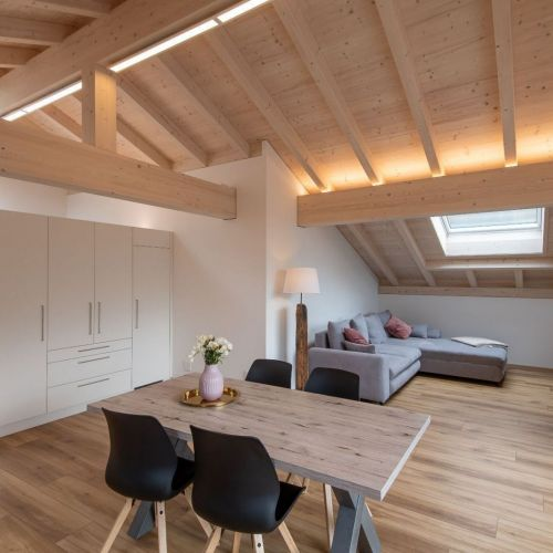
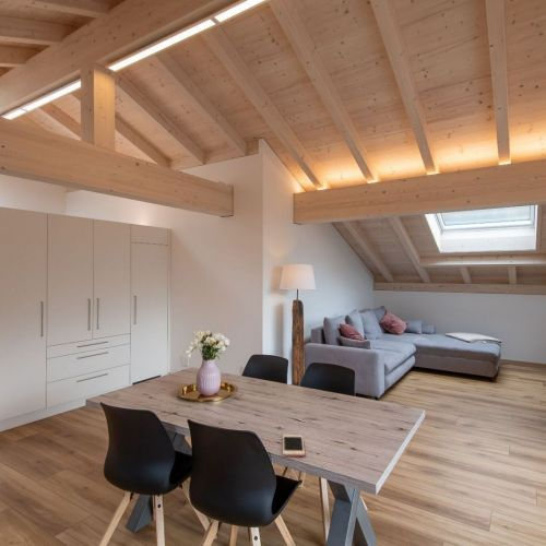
+ cell phone (293, 444)
